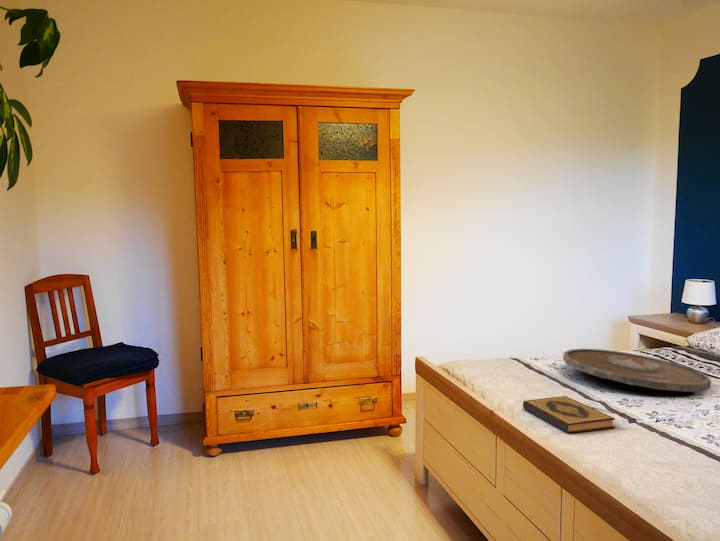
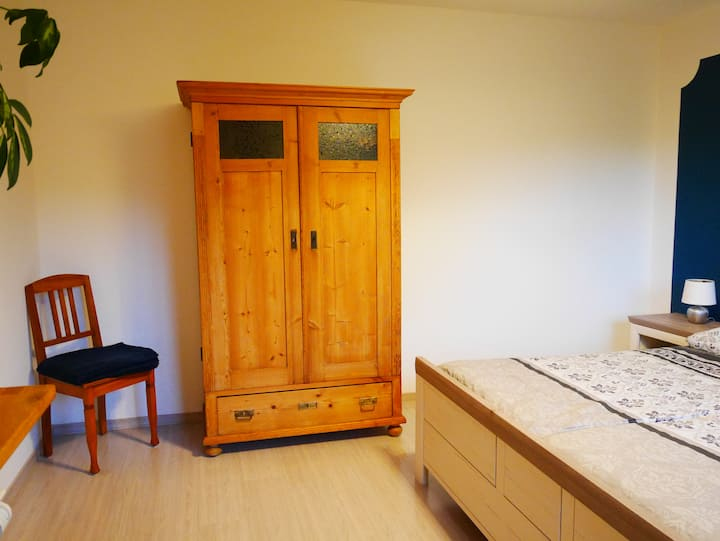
- serving tray (632, 367)
- hardback book (566, 413)
